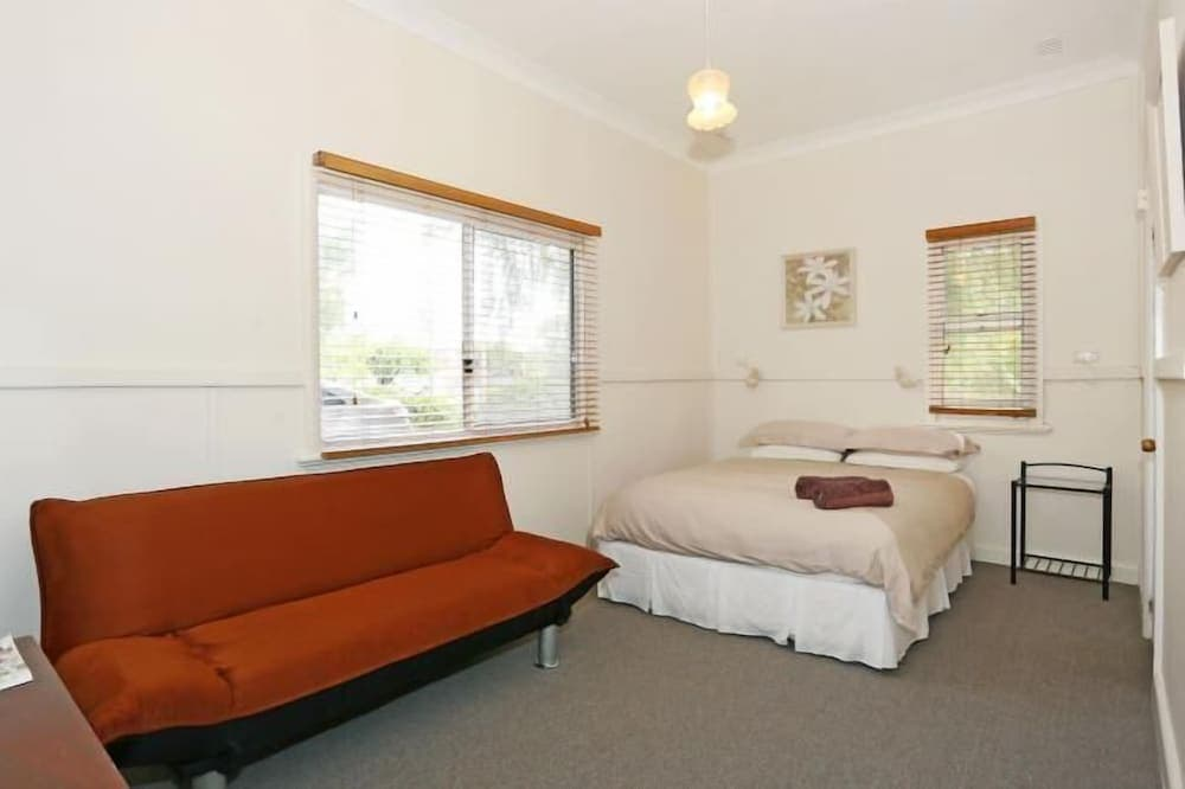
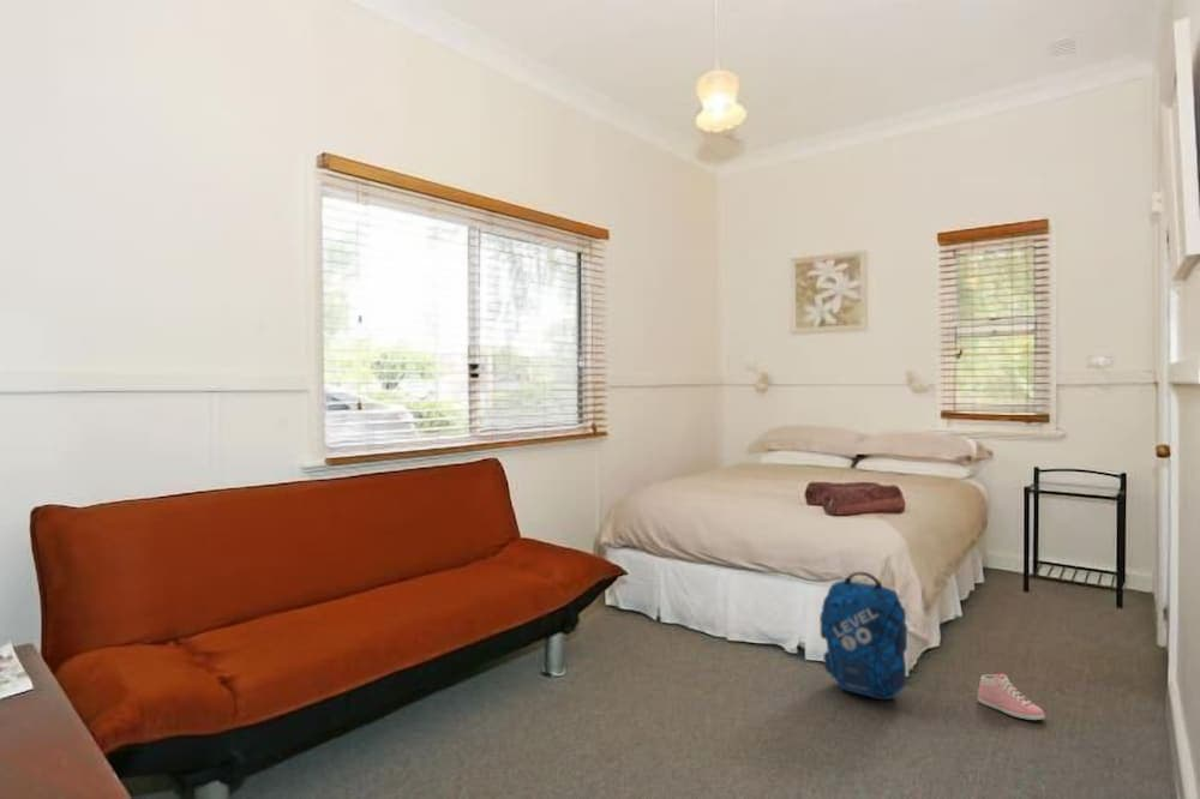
+ sneaker (1009, 693)
+ backpack (863, 633)
